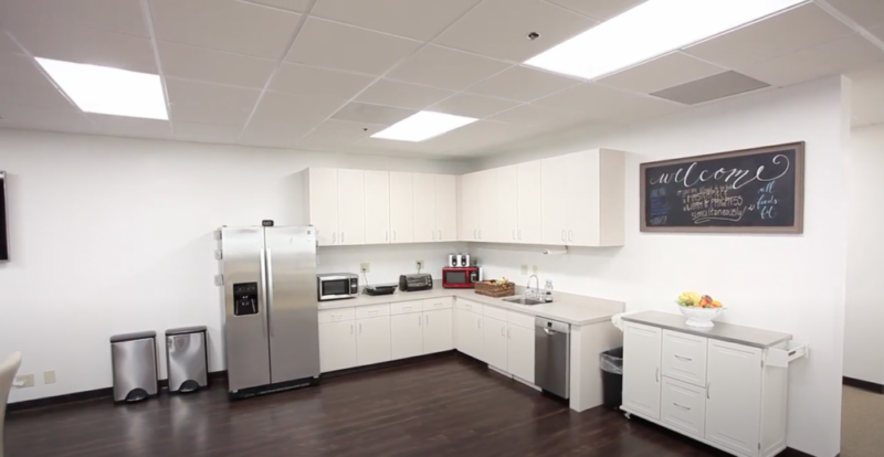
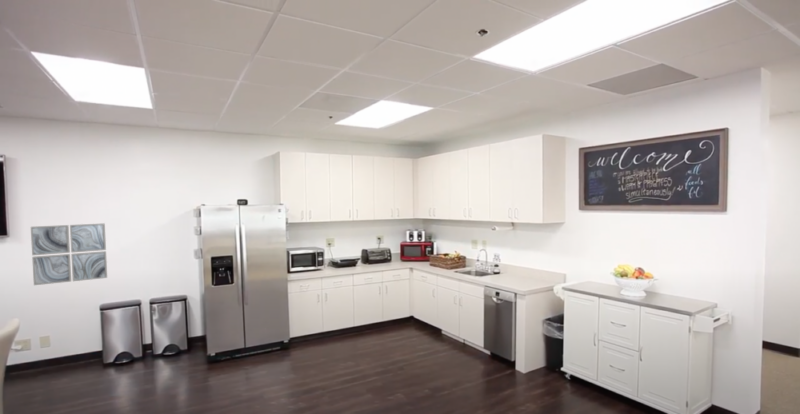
+ wall art (71, 252)
